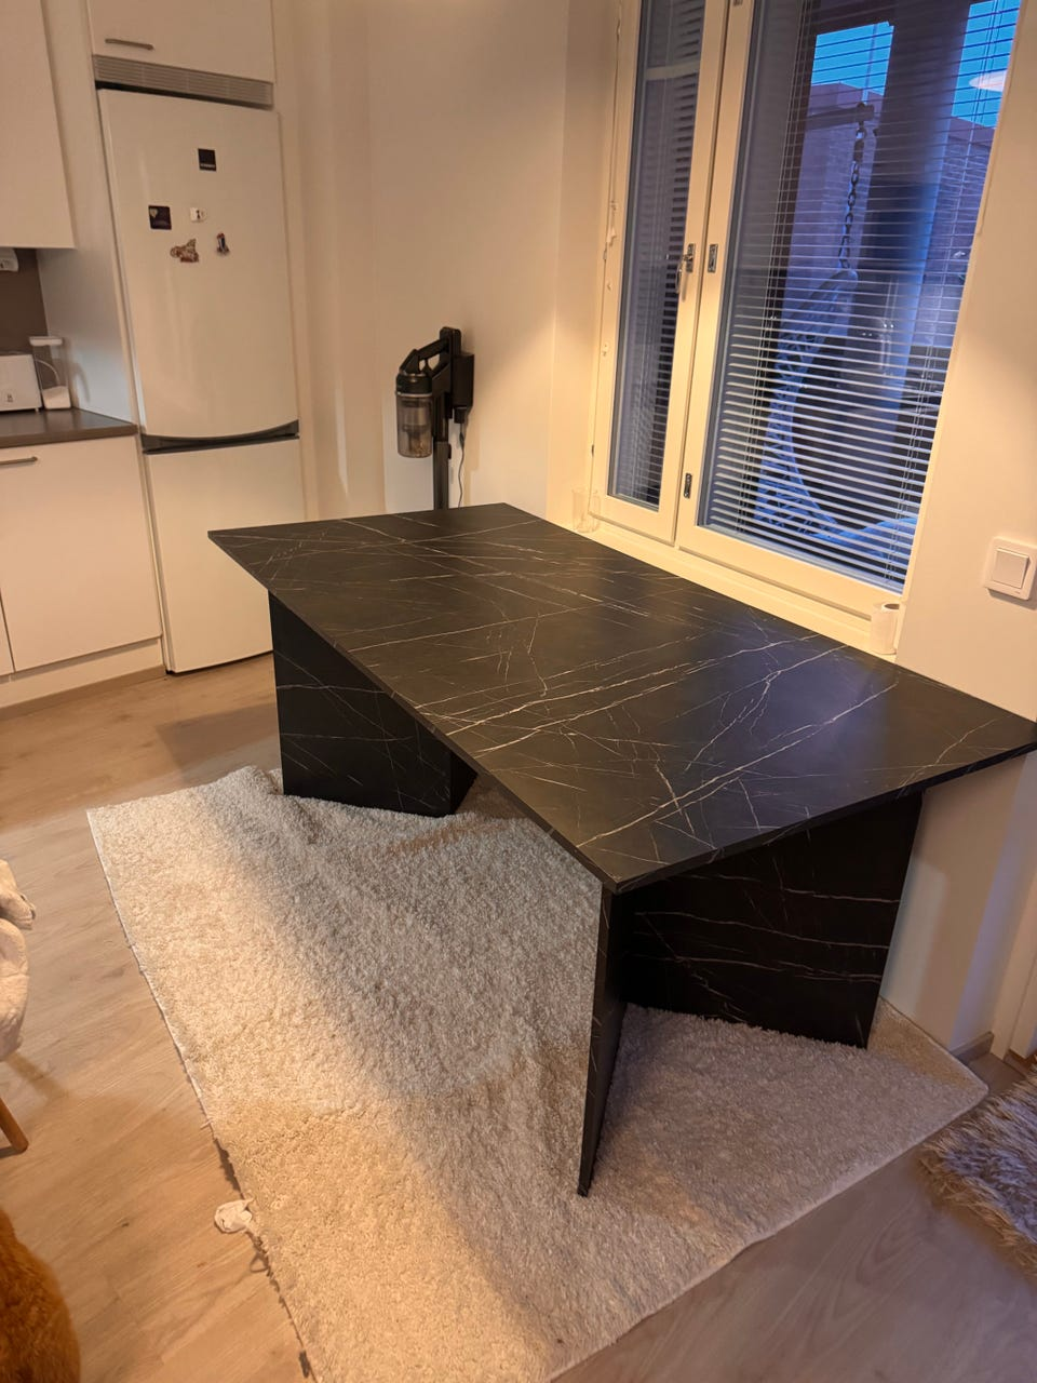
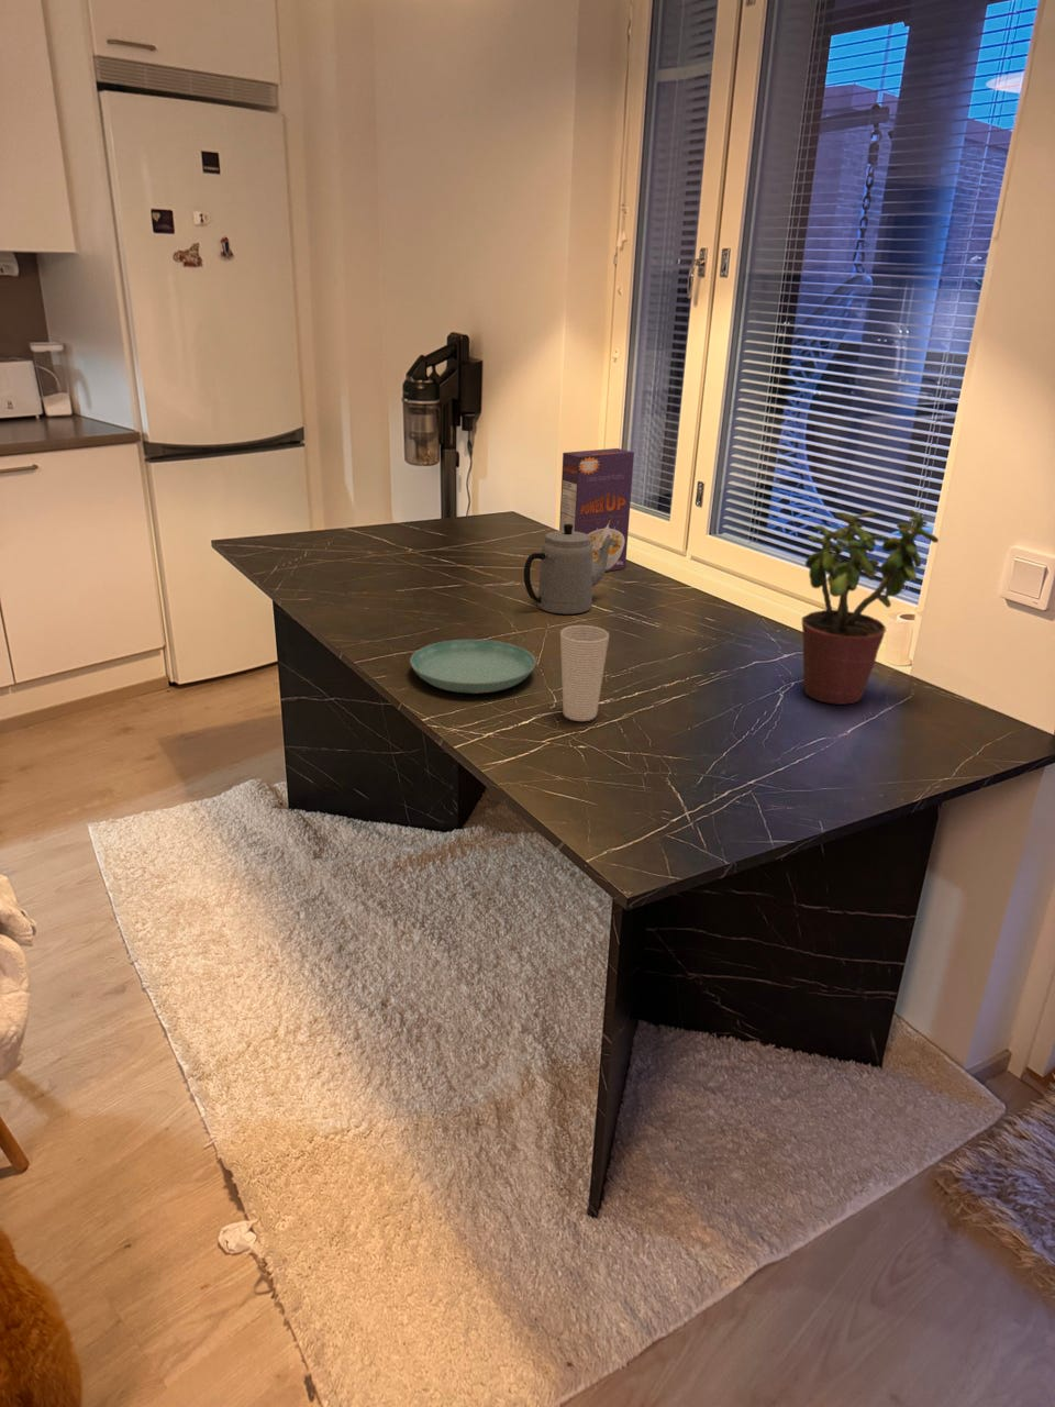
+ cup (582, 674)
+ saucer (472, 666)
+ potted plant (848, 607)
+ cereal box (594, 512)
+ teapot (570, 565)
